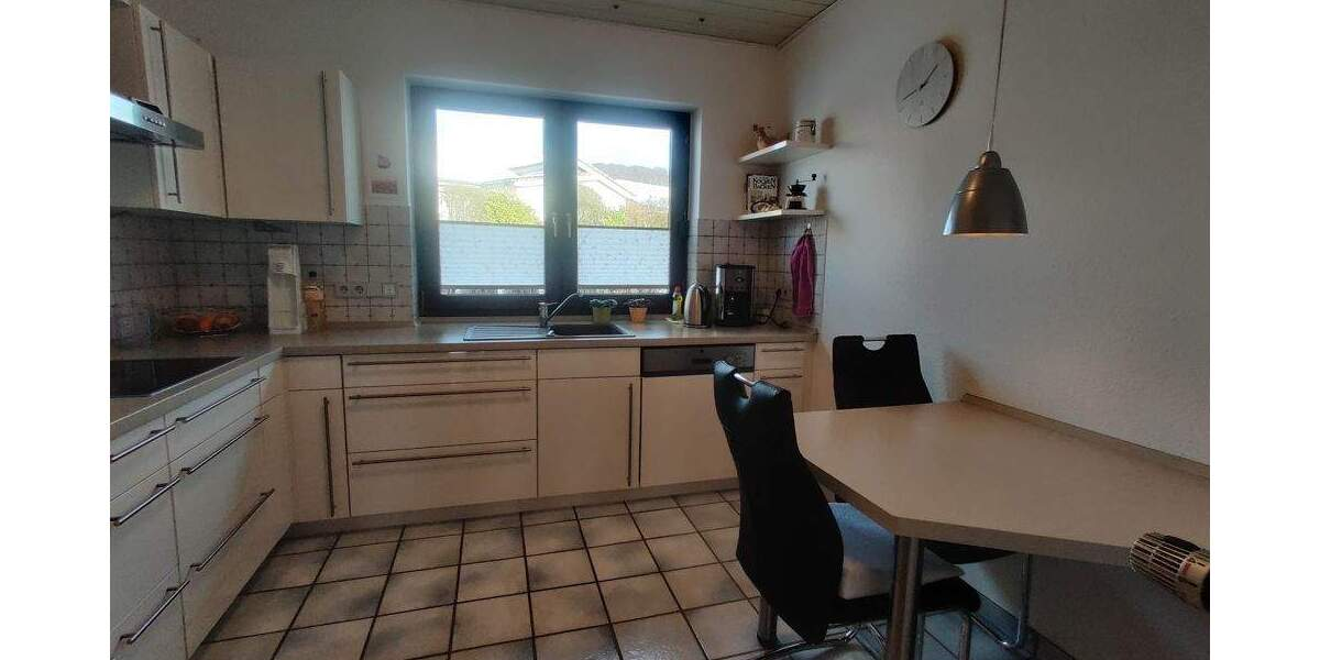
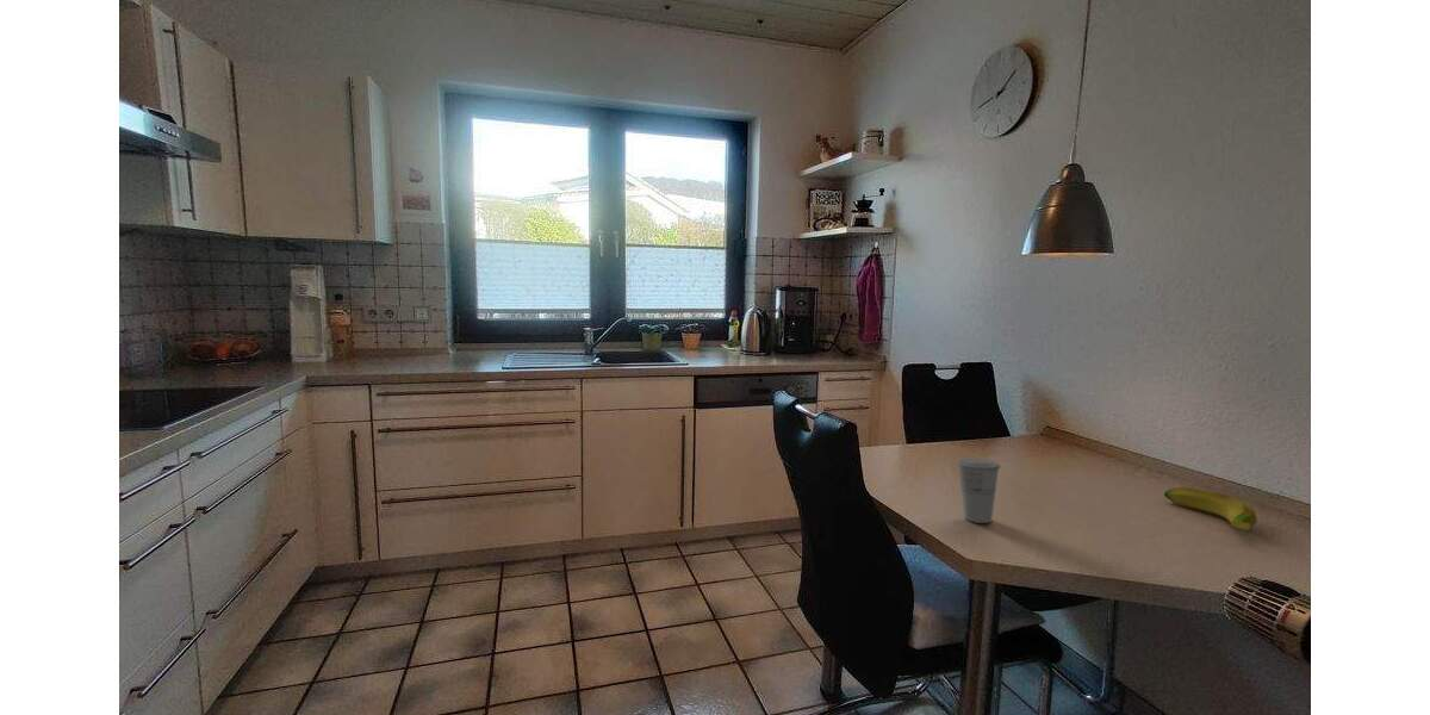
+ cup (977, 490)
+ banana (1208, 508)
